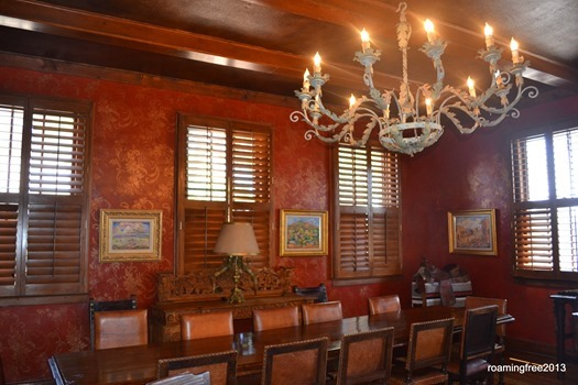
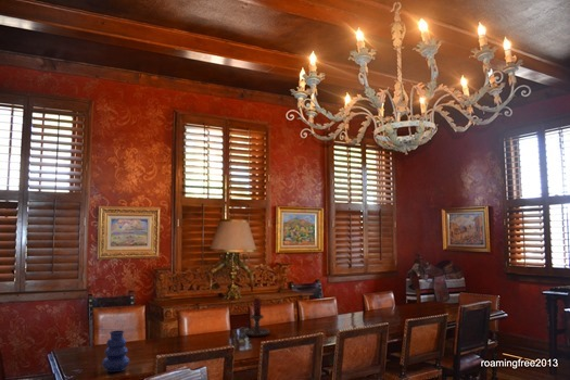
+ candle holder (253, 316)
+ vase (116, 351)
